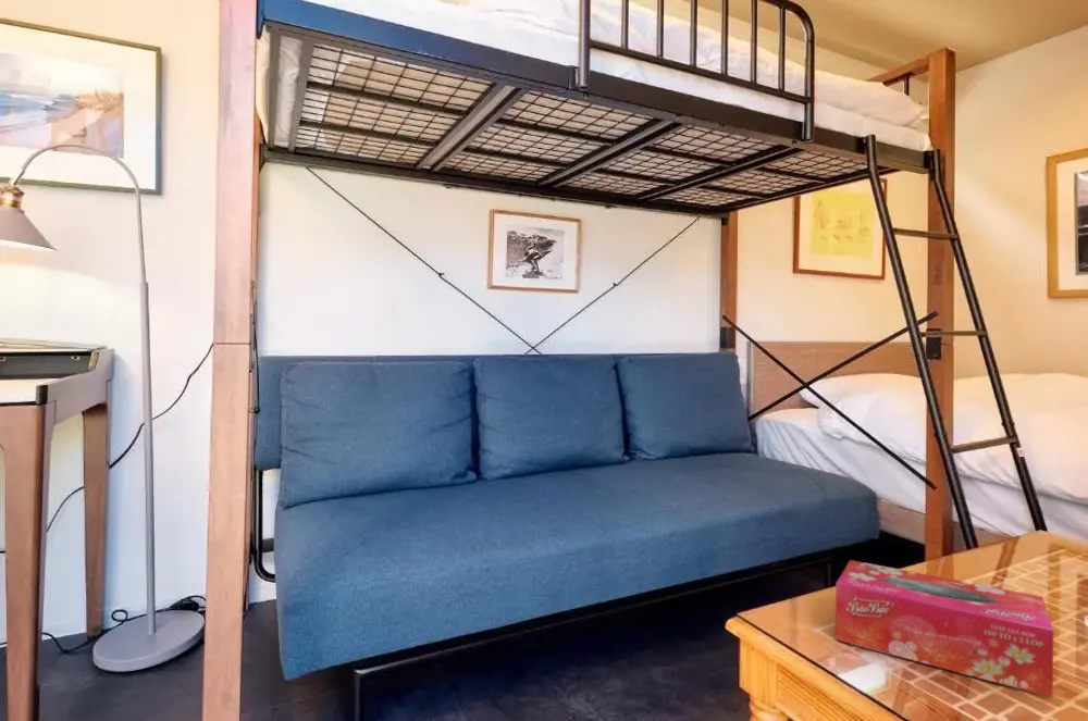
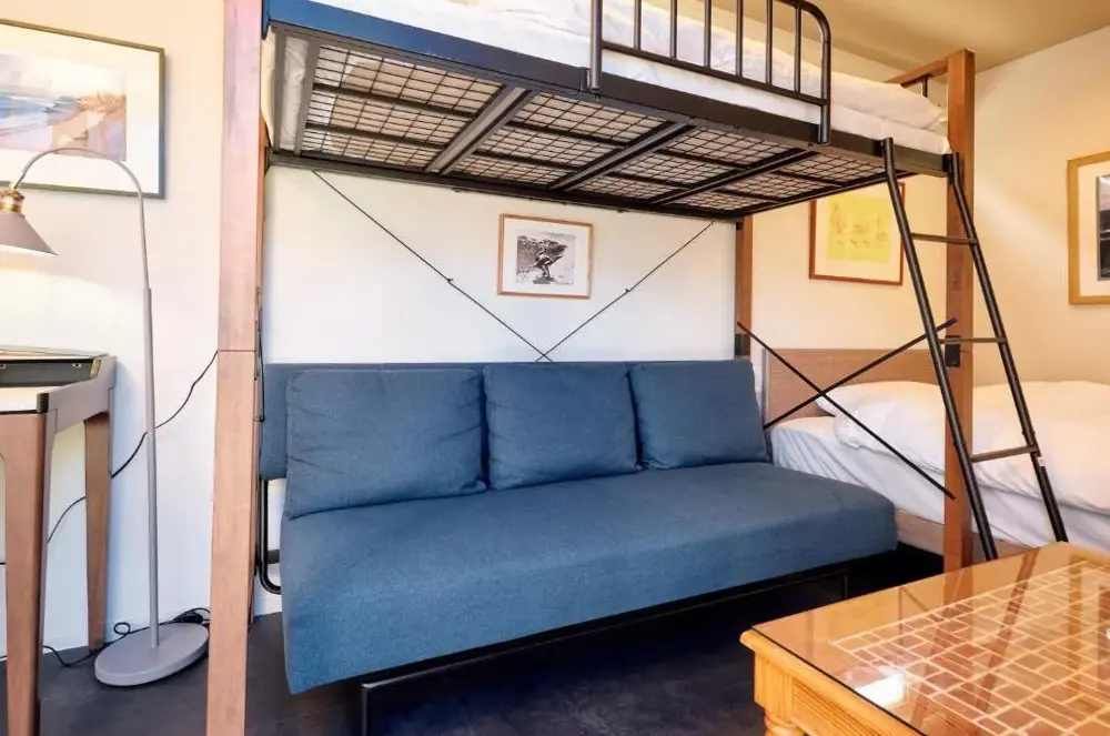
- tissue box (936, 618)
